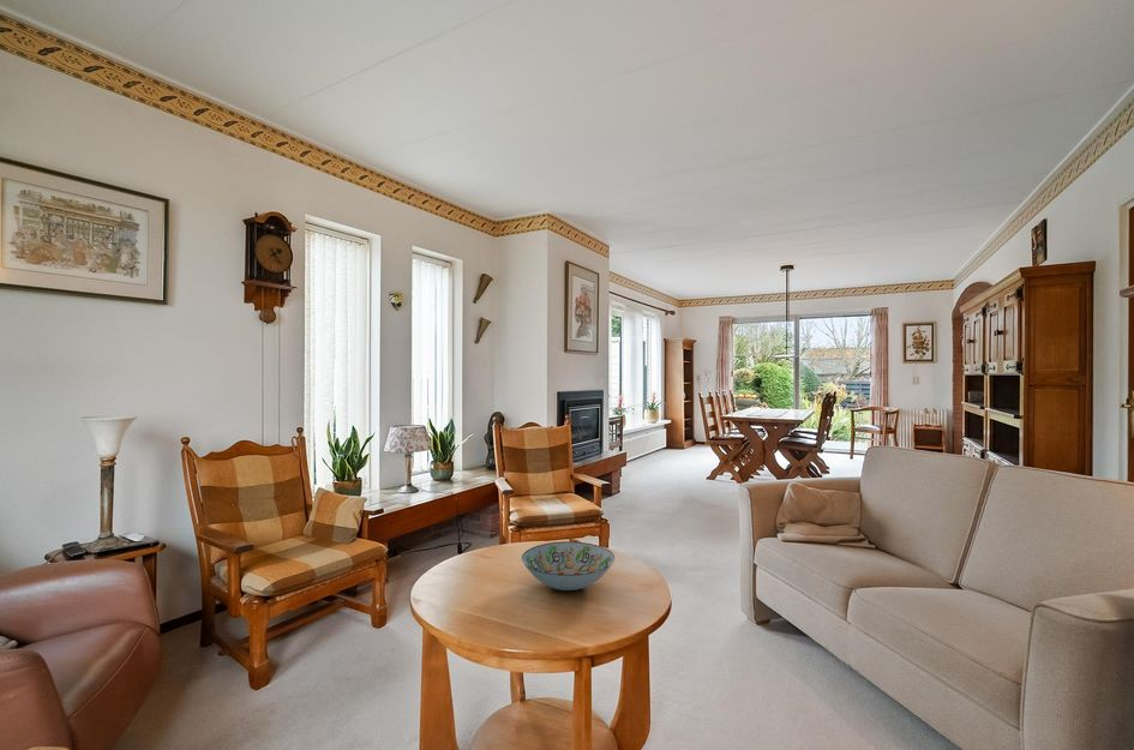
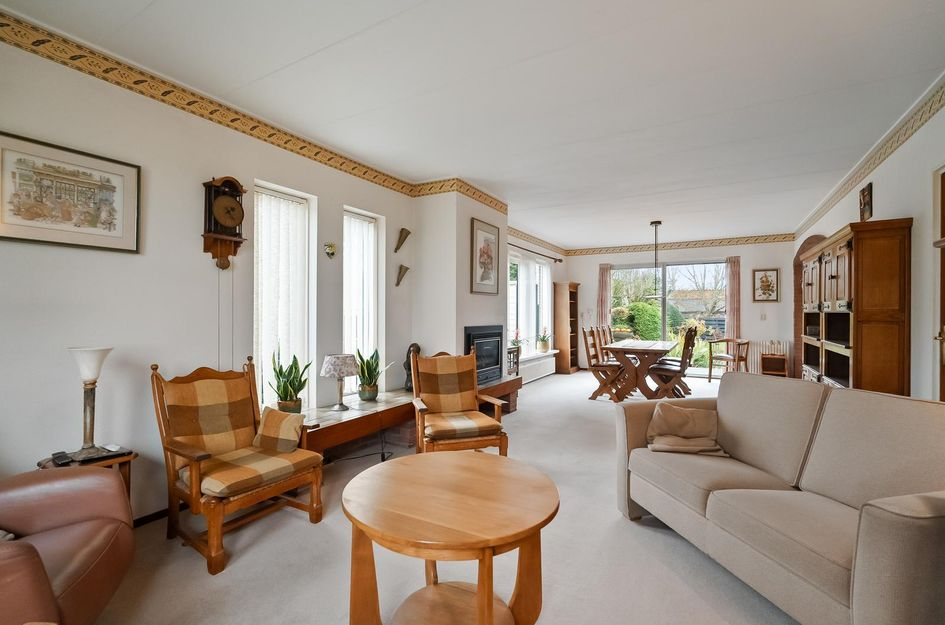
- decorative bowl (568, 570)
